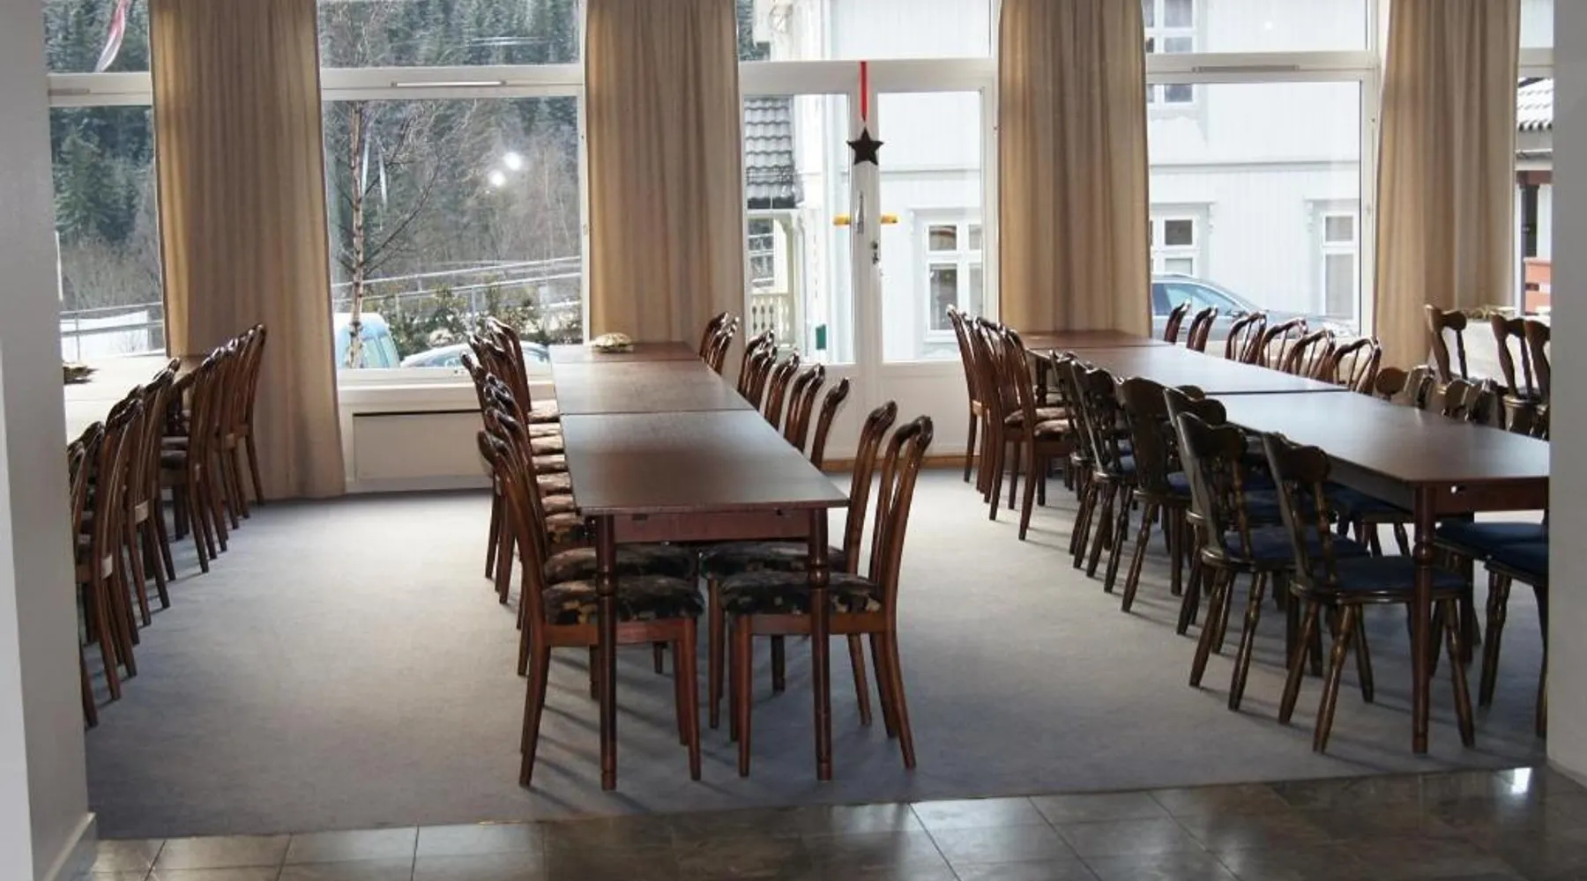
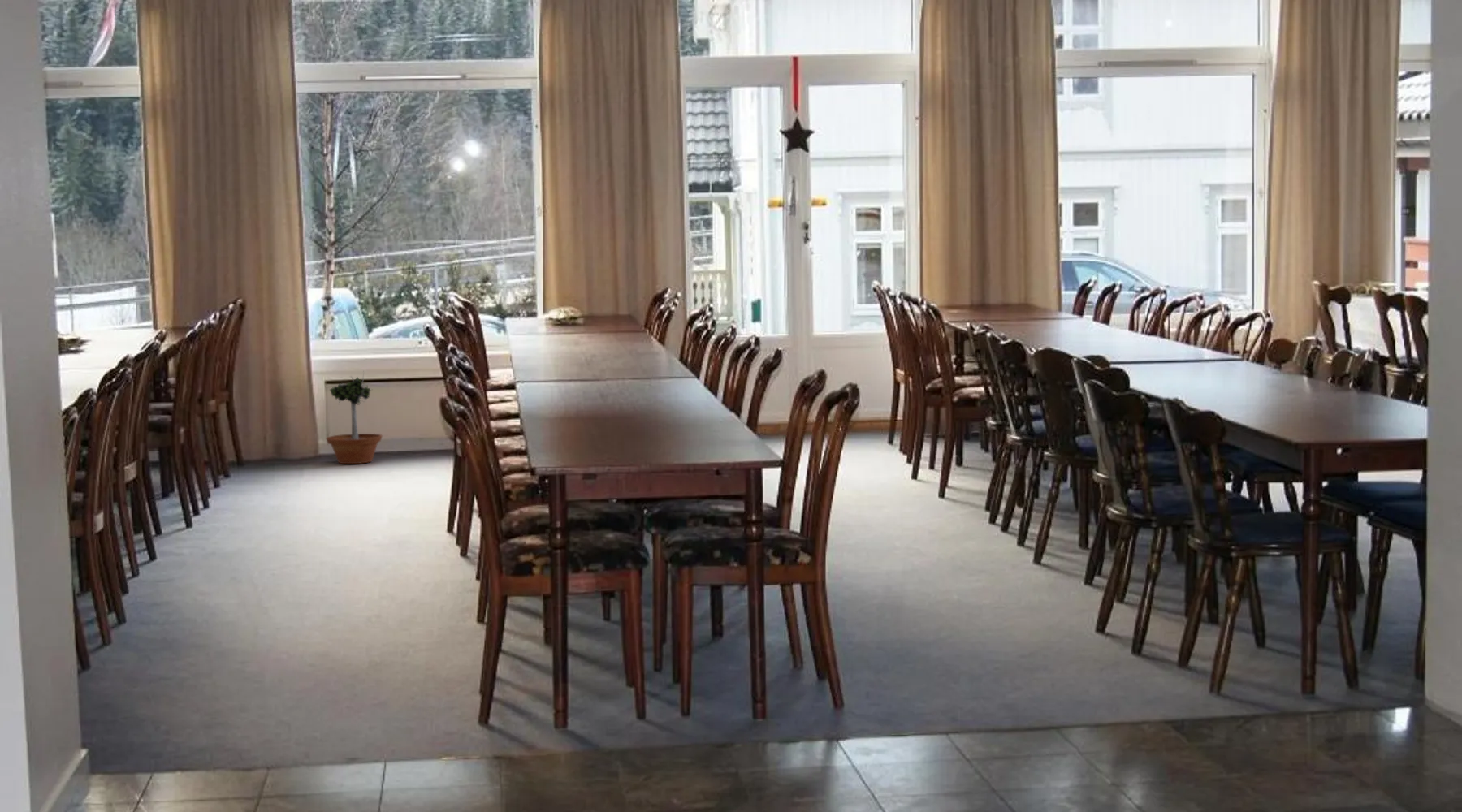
+ potted tree (353, 417)
